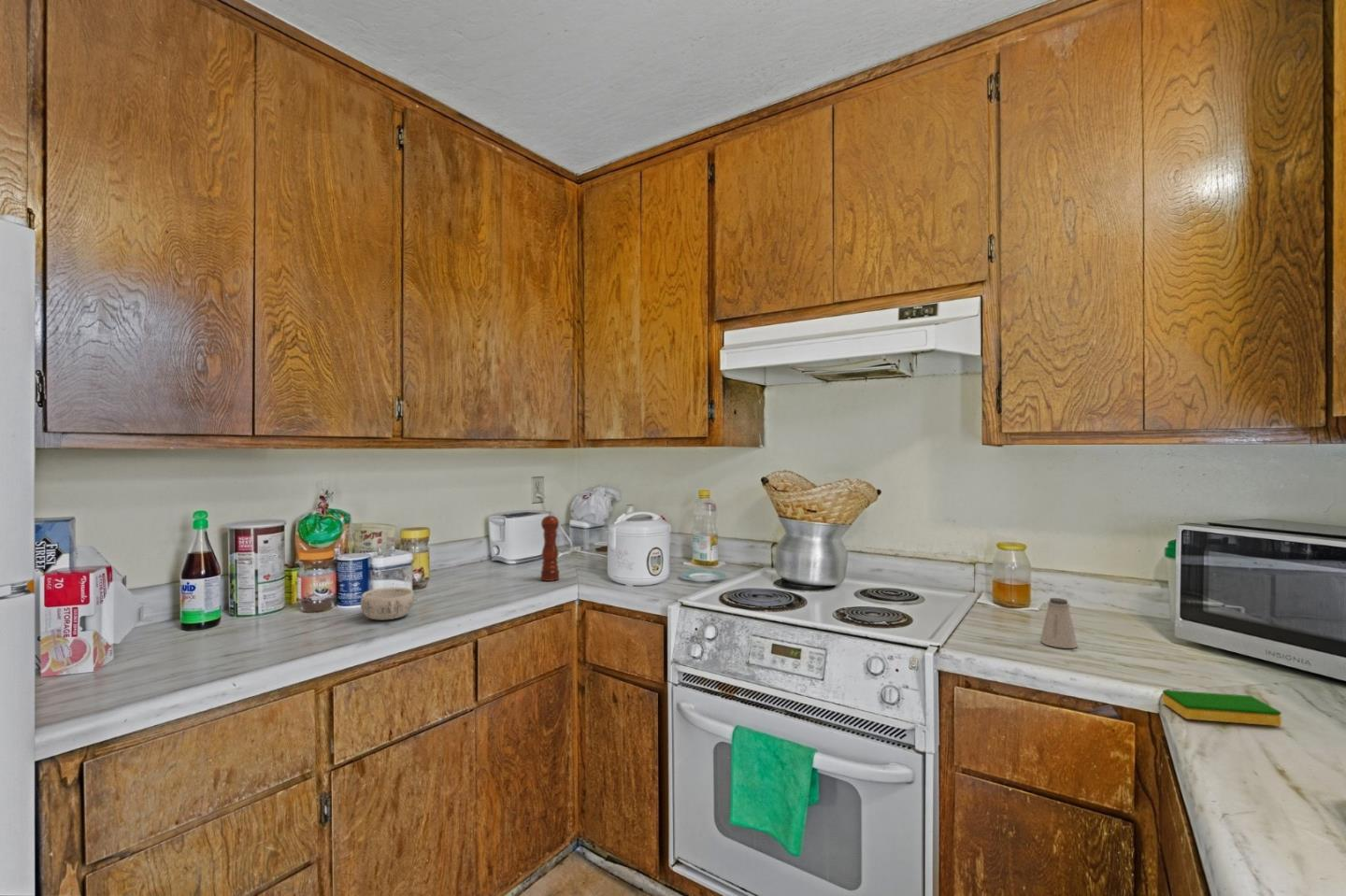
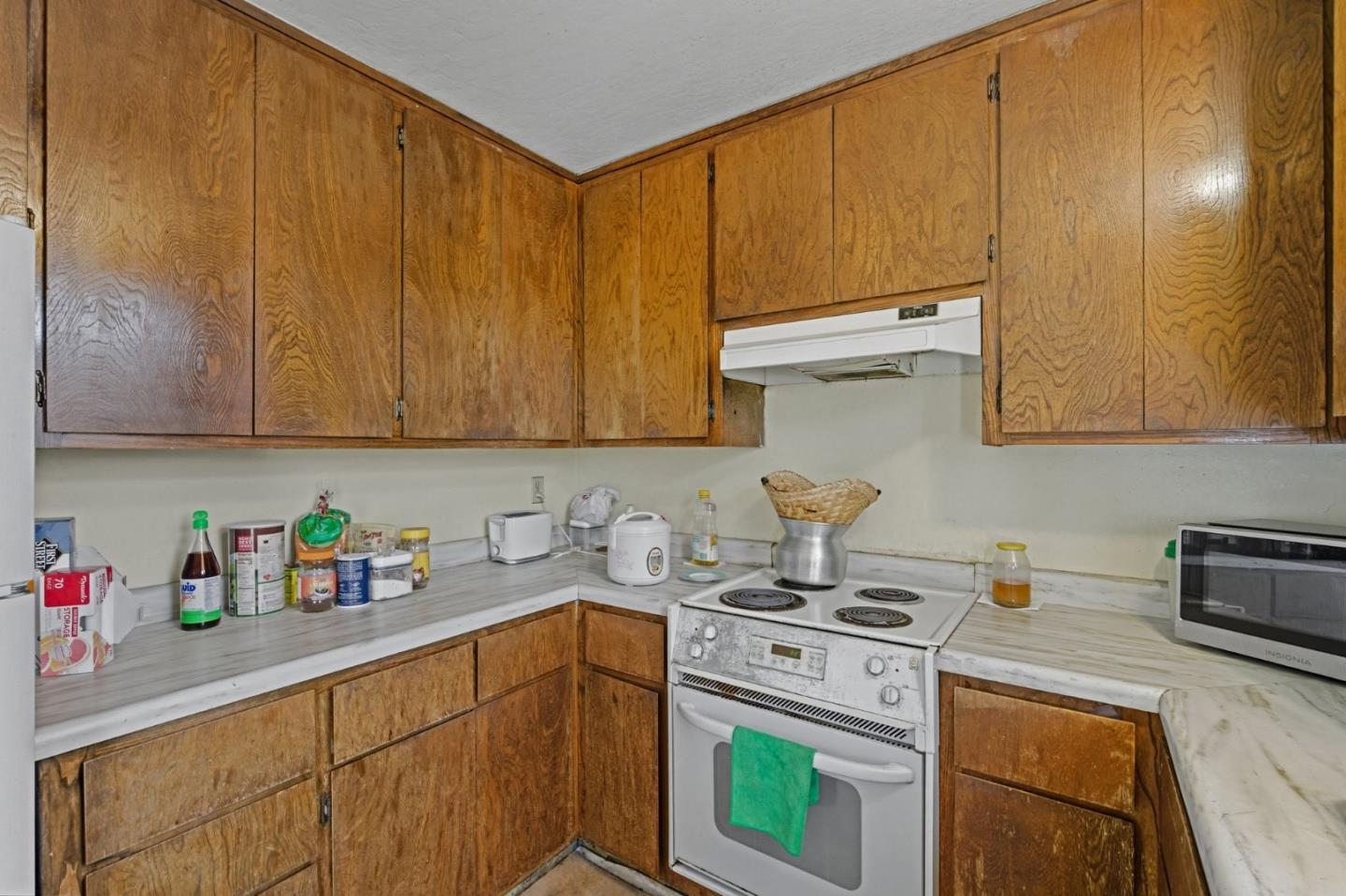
- dish sponge (1219, 706)
- saltshaker (1058, 621)
- decorative bowl (388, 604)
- pepper mill (550, 545)
